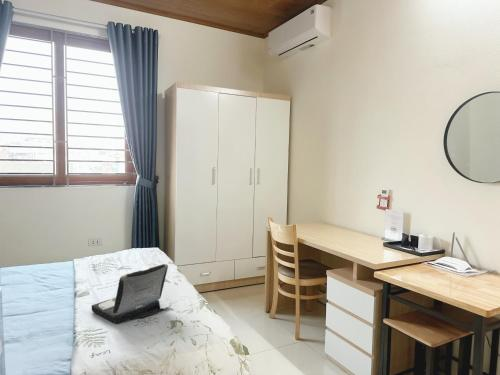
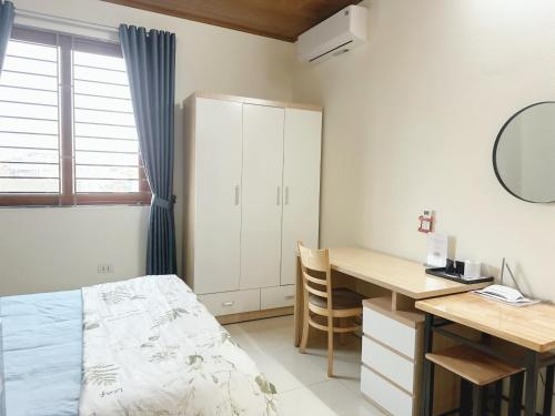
- laptop (131, 287)
